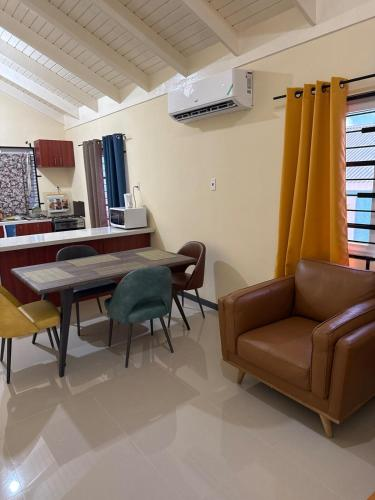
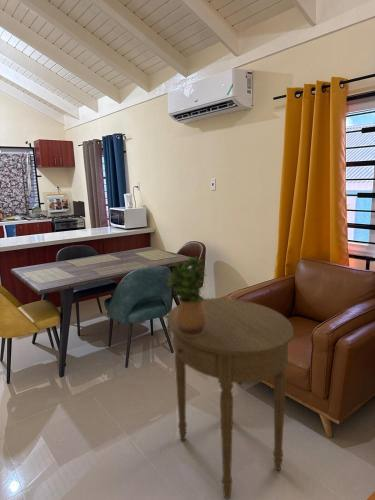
+ side table (227, 388)
+ potted plant (188, 292)
